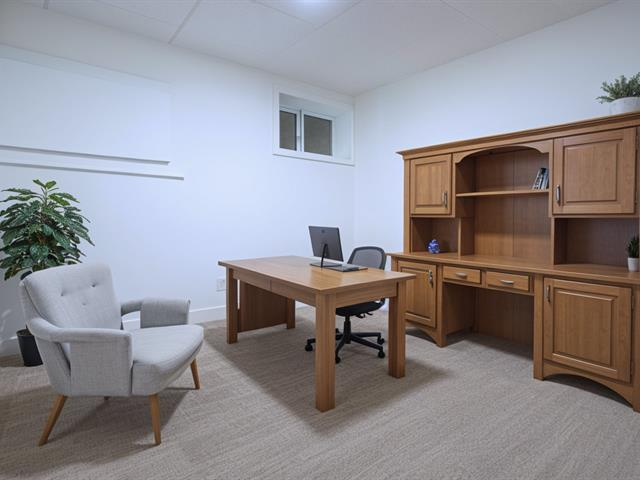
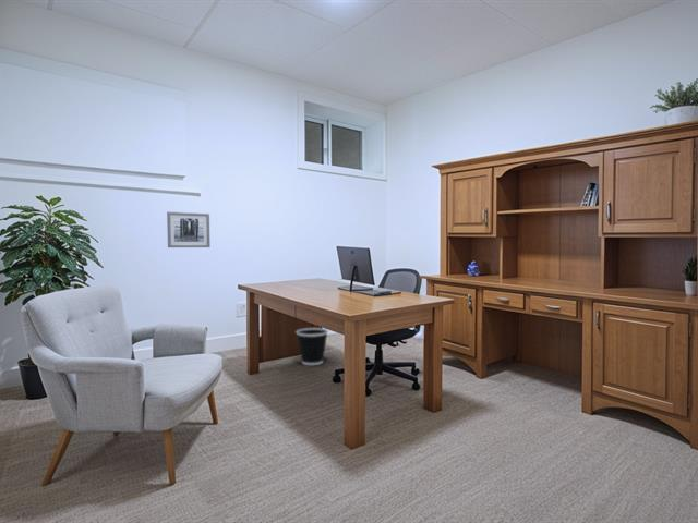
+ wall art (189, 230)
+ wastebasket (312, 346)
